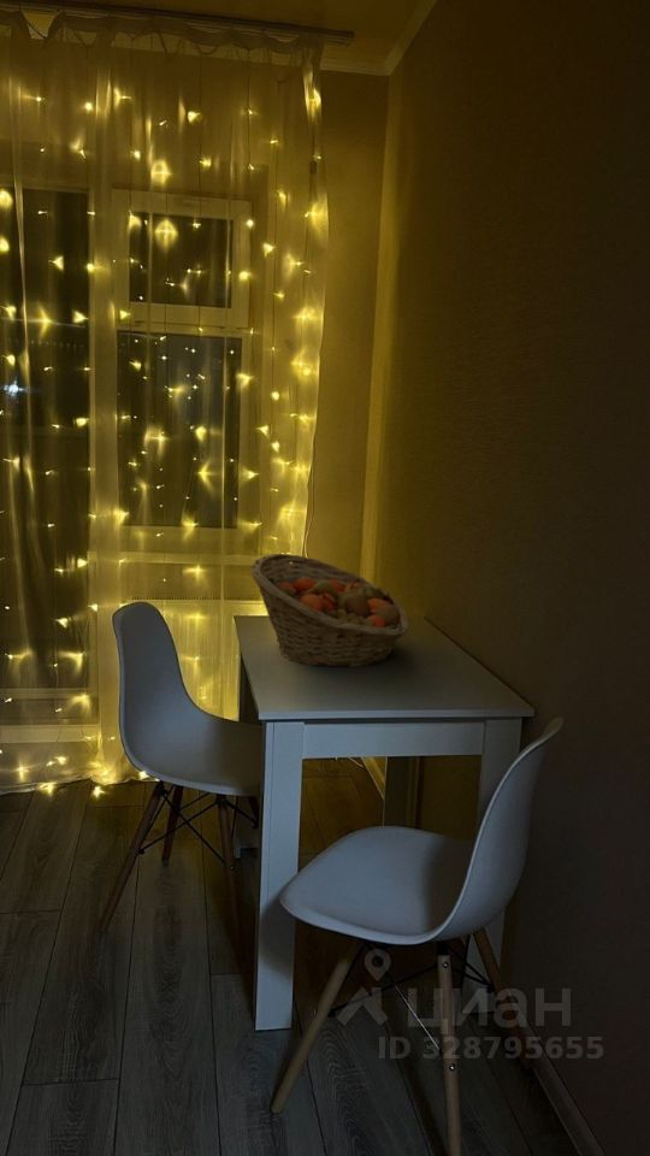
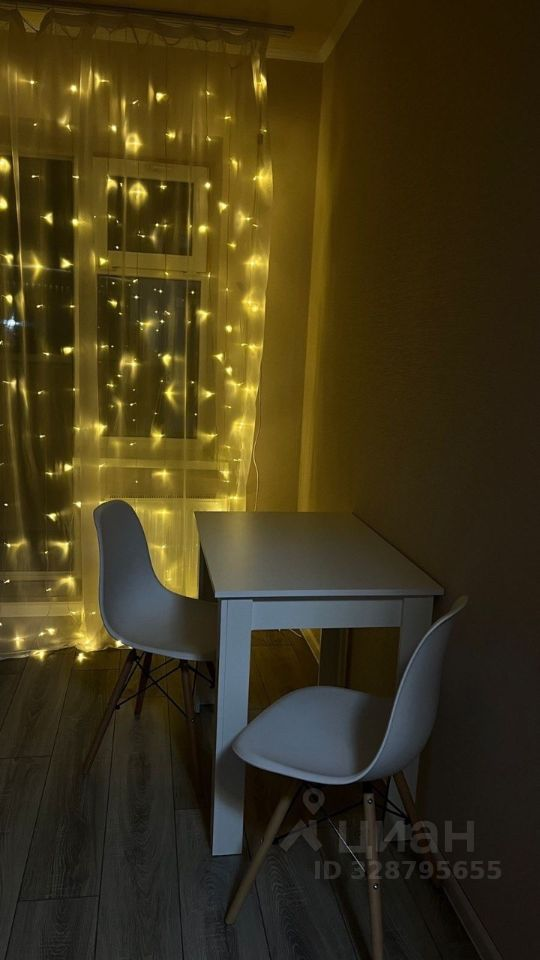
- fruit basket (330, 607)
